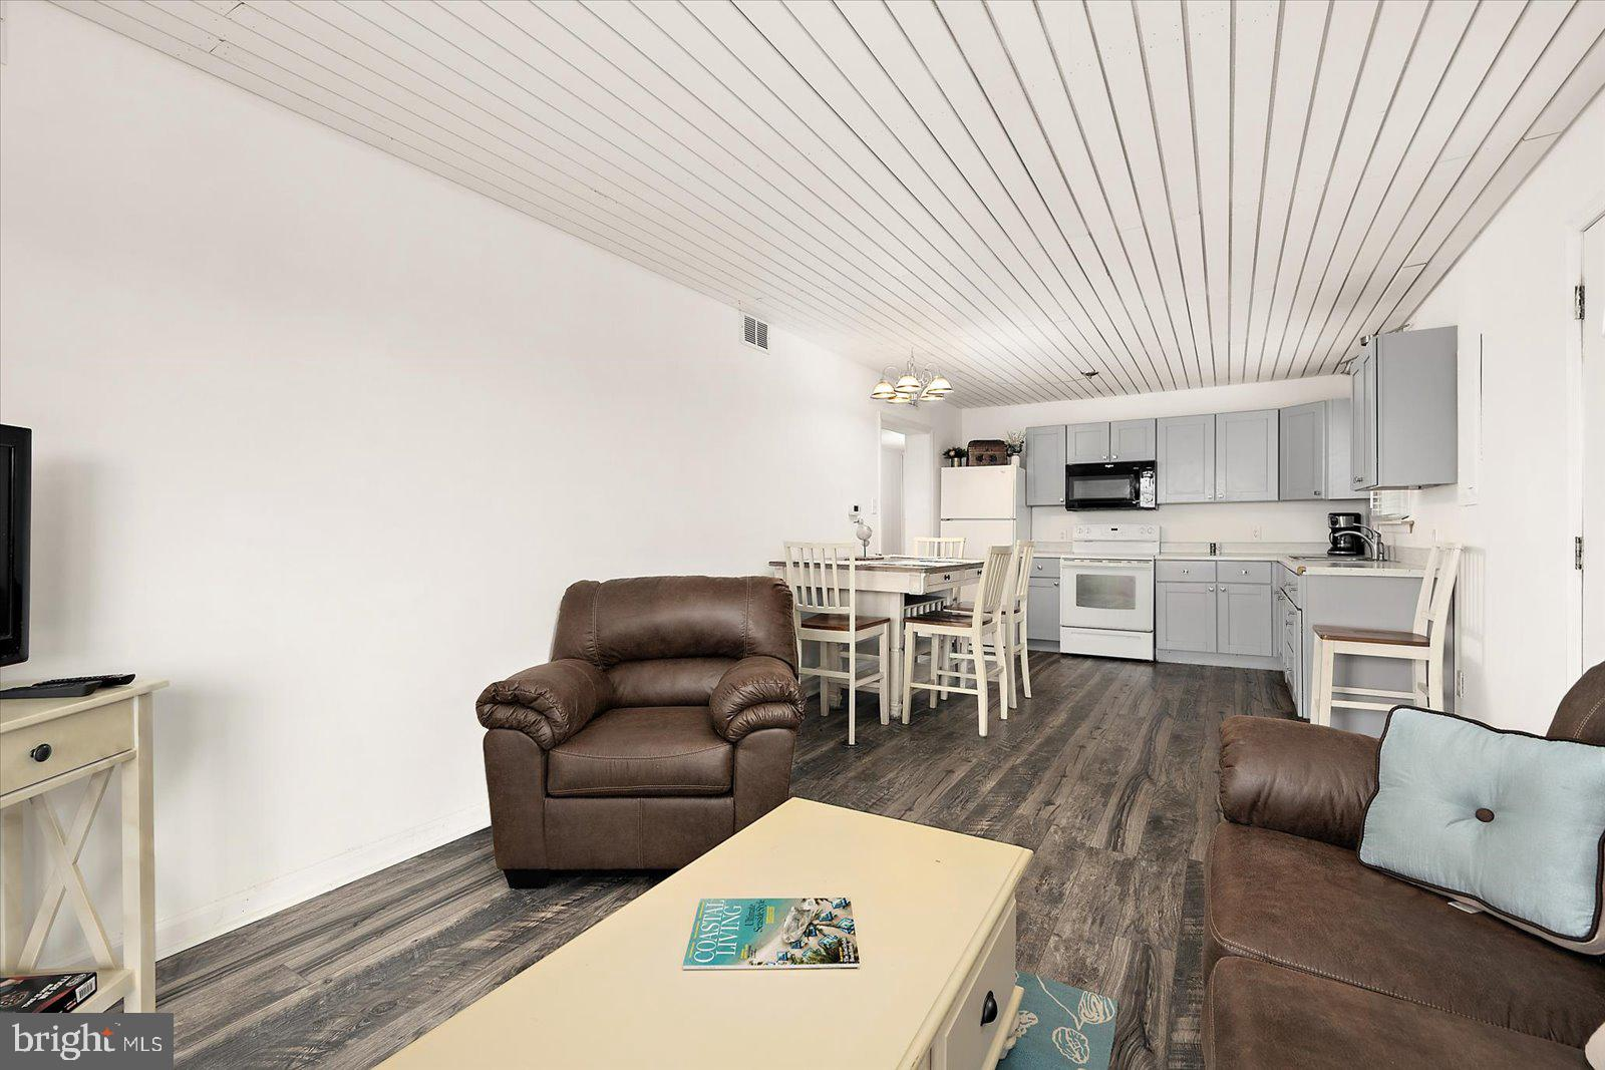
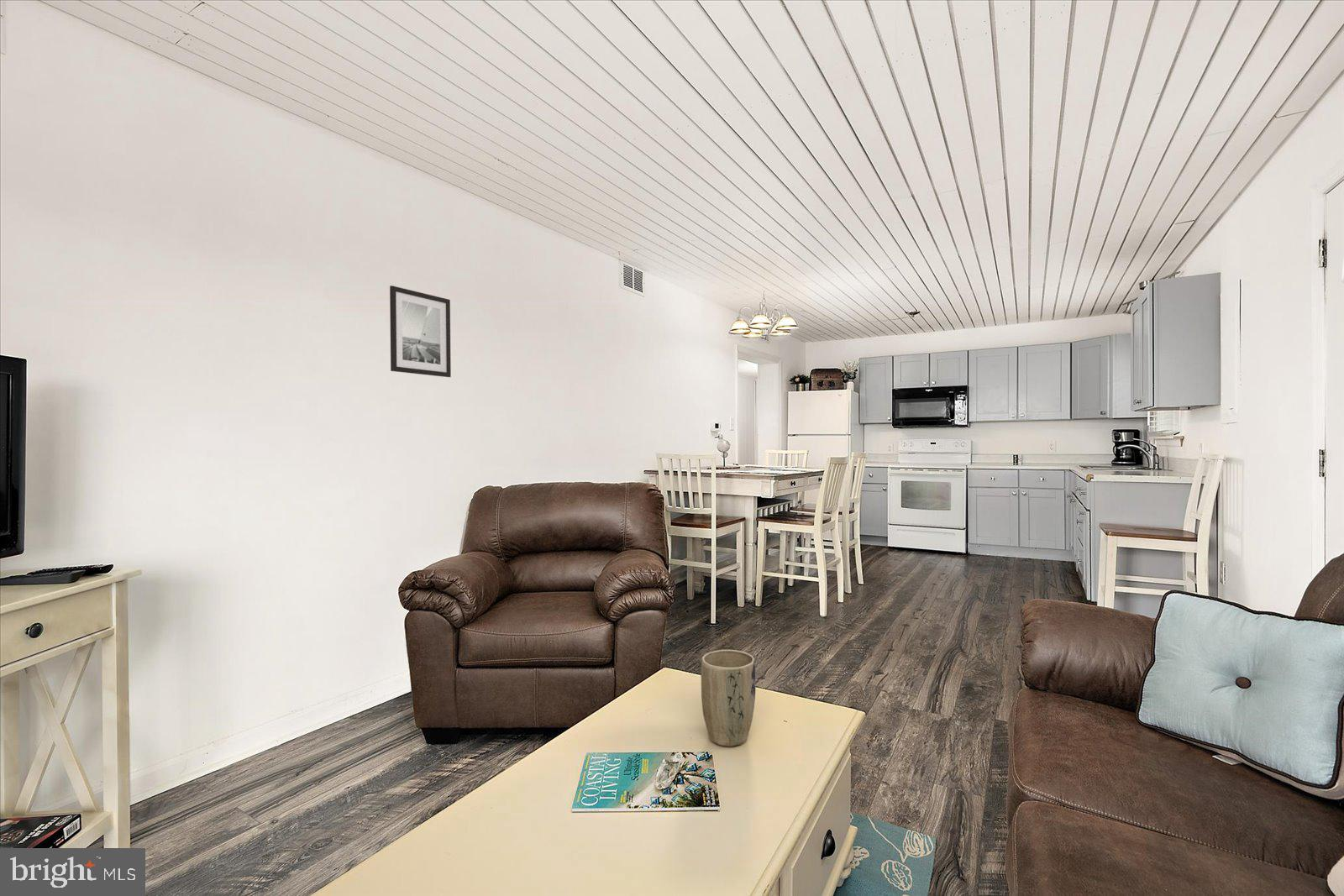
+ plant pot (728, 697)
+ wall art (422, 333)
